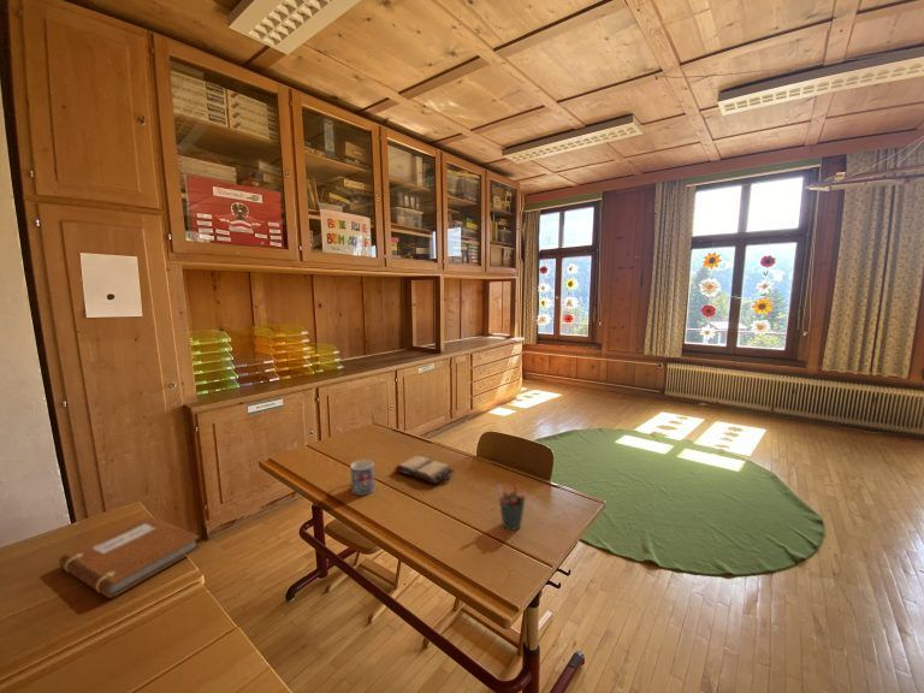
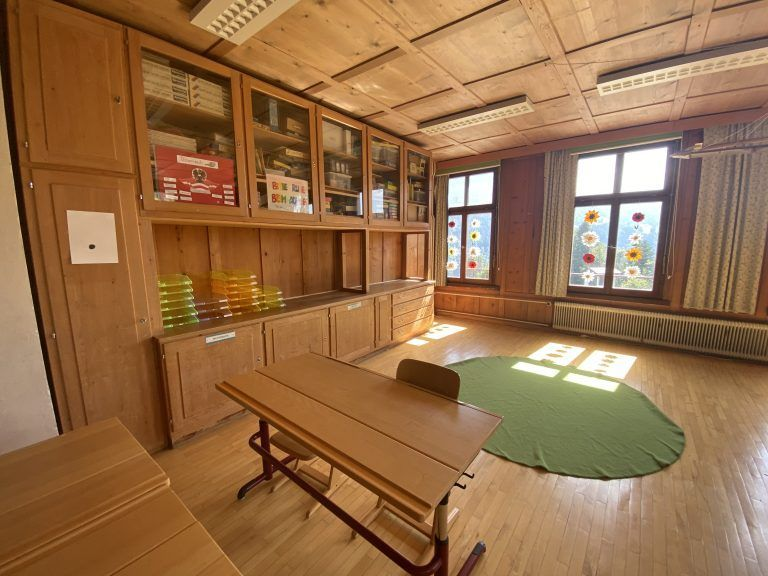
- hardback book (422, 468)
- notebook (130, 551)
- pen holder (511, 505)
- mug (360, 474)
